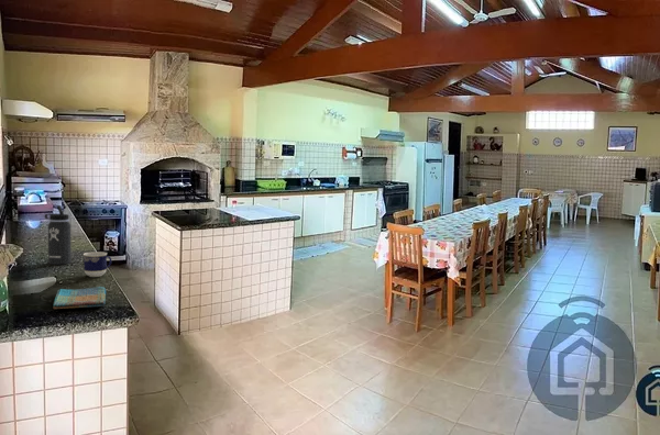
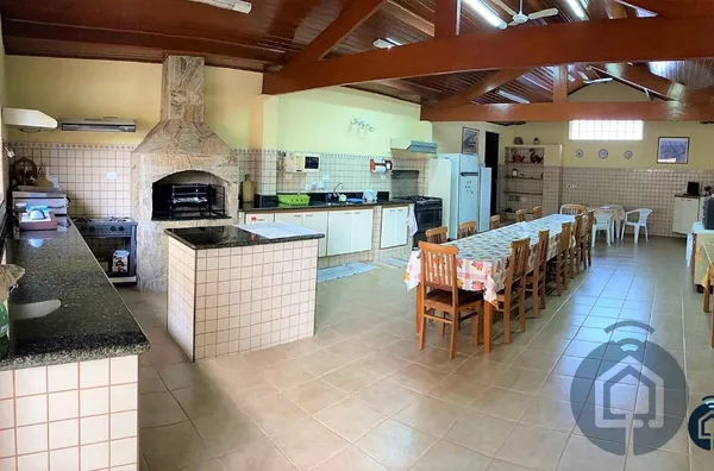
- cup (98, 265)
- thermos bottle (57, 234)
- dish towel (80, 297)
